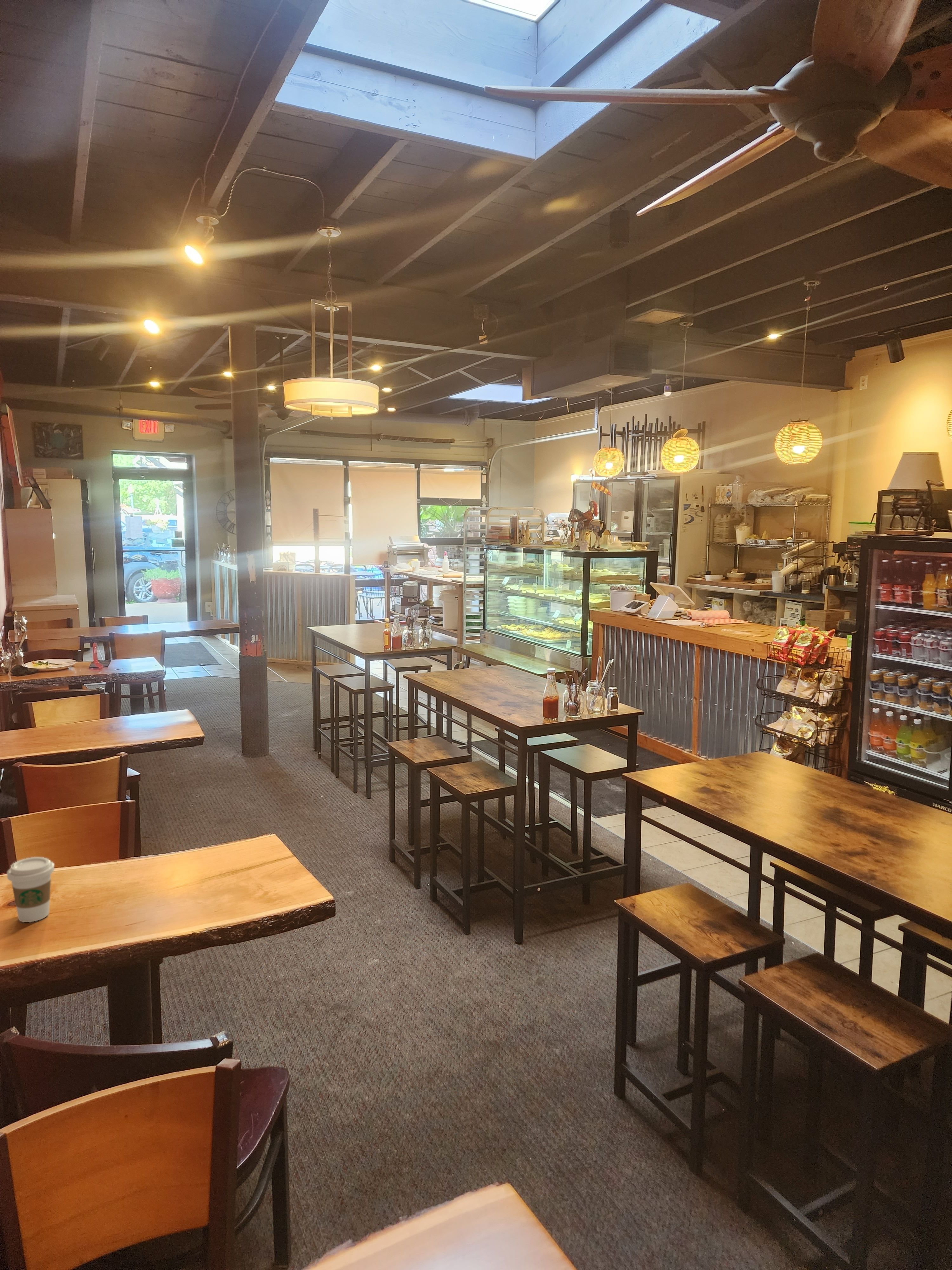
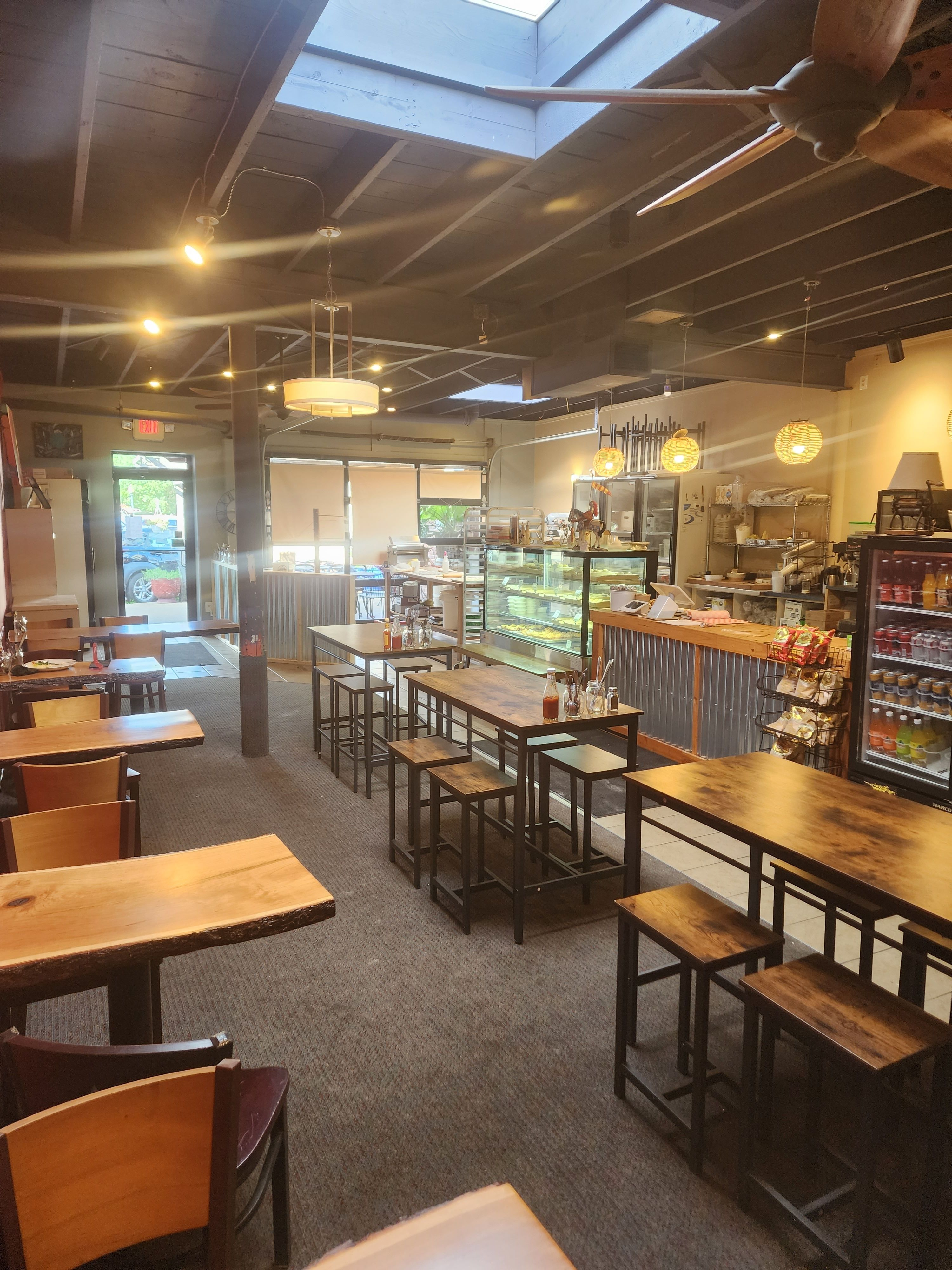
- coffee cup (32, 890)
